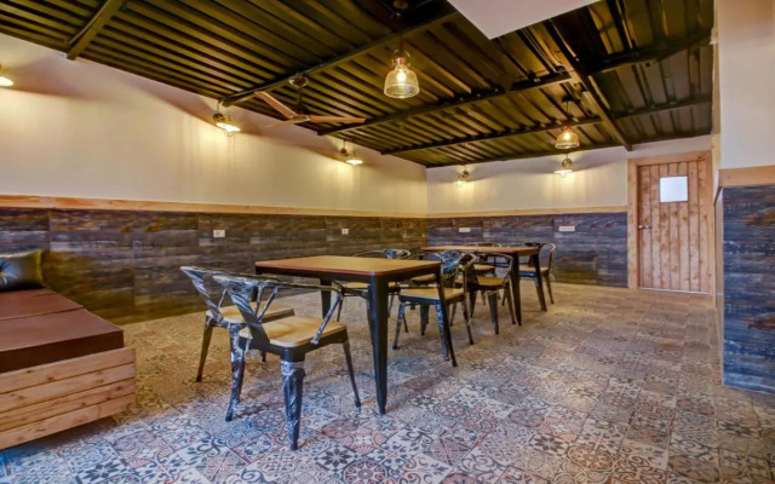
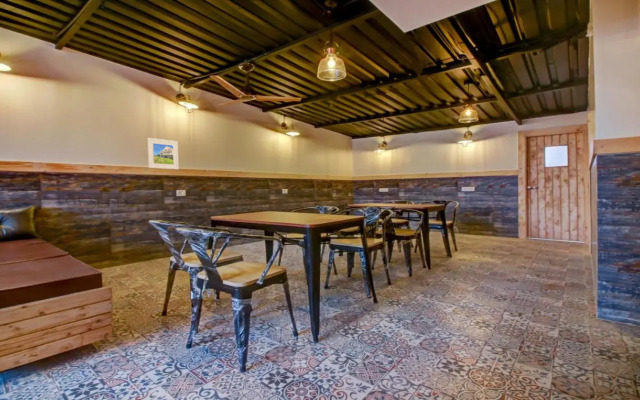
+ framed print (163, 154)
